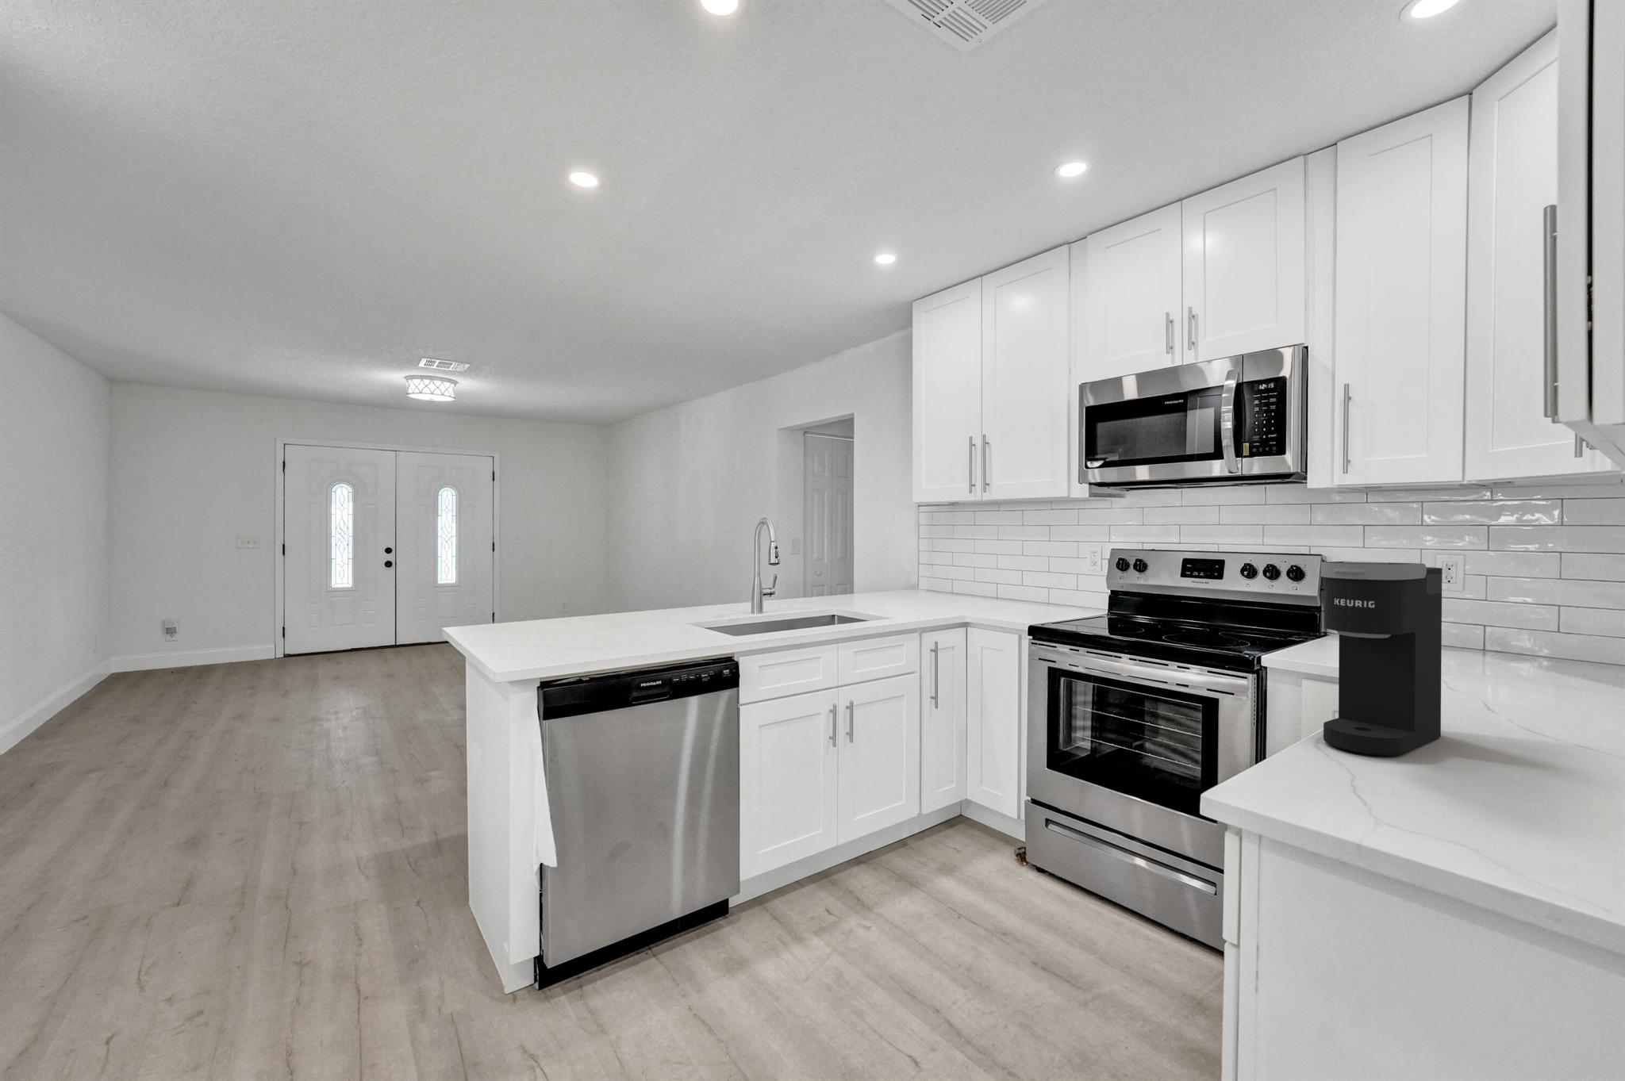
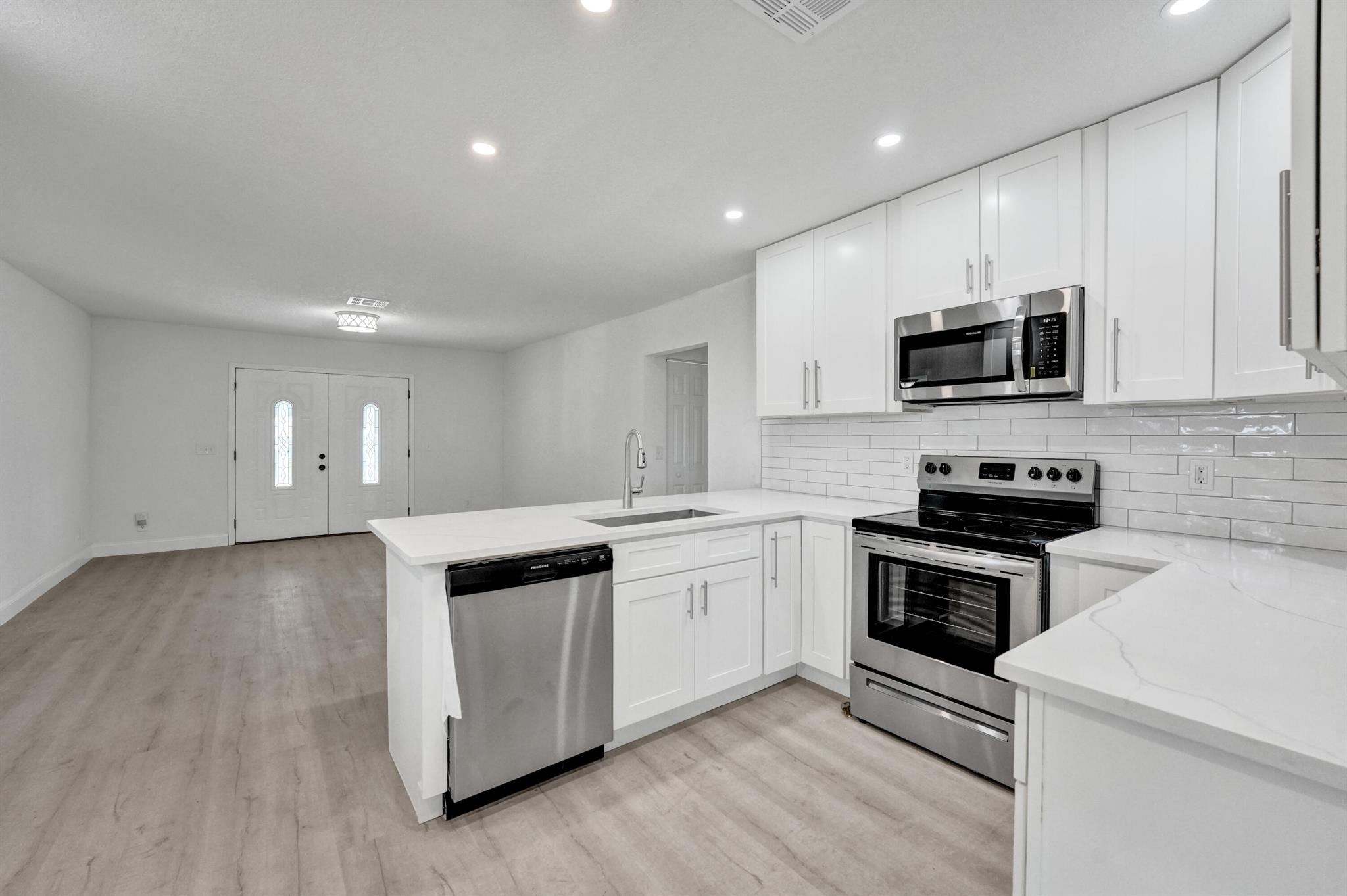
- coffee maker (1383, 650)
